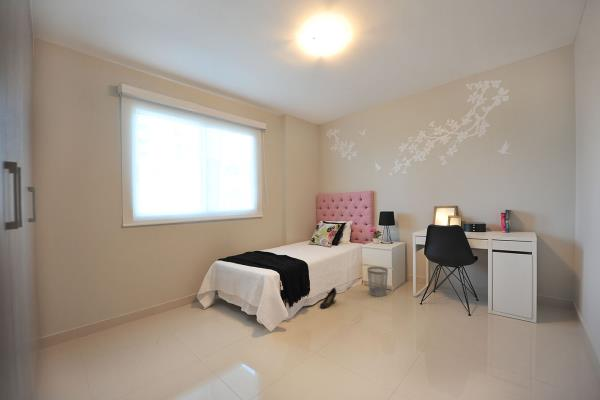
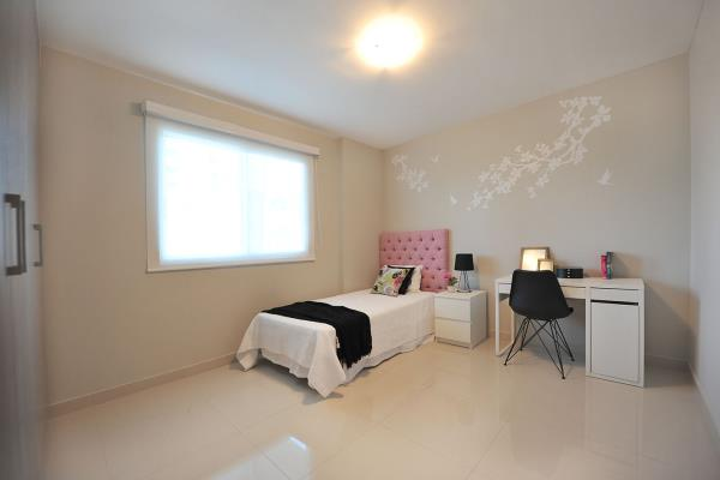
- shoe (328, 297)
- wastebasket (377, 281)
